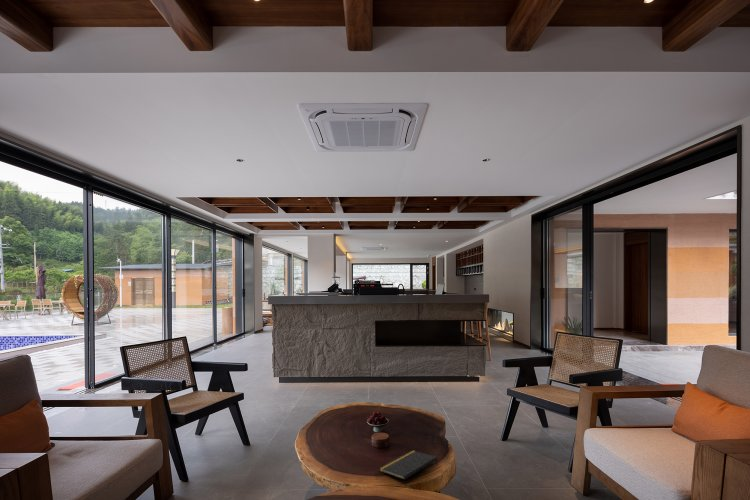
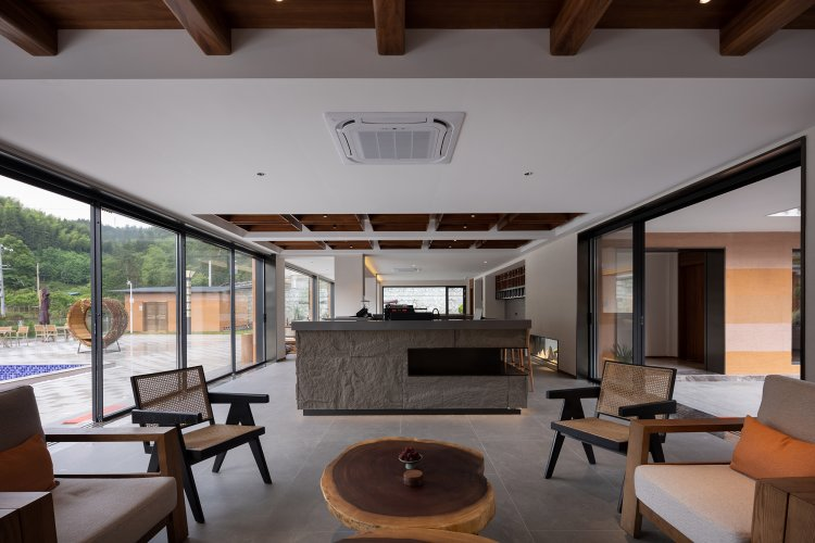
- notepad (408, 463)
